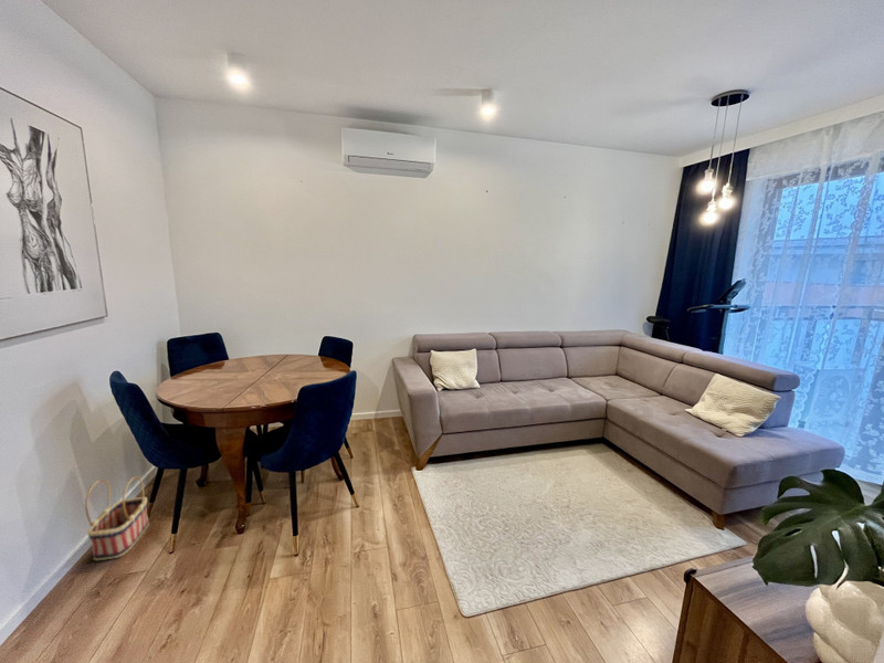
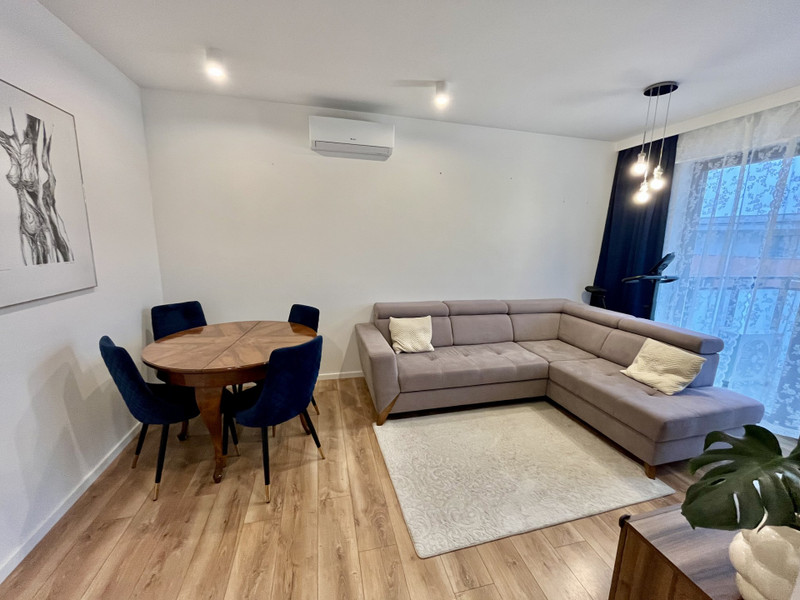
- basket (118, 511)
